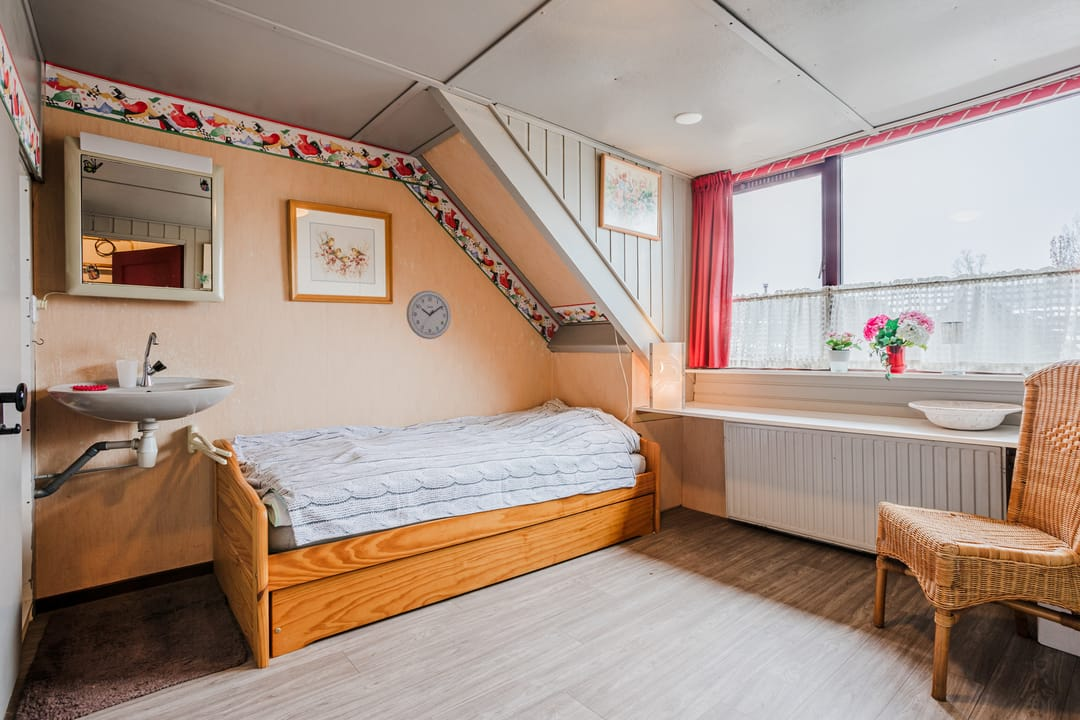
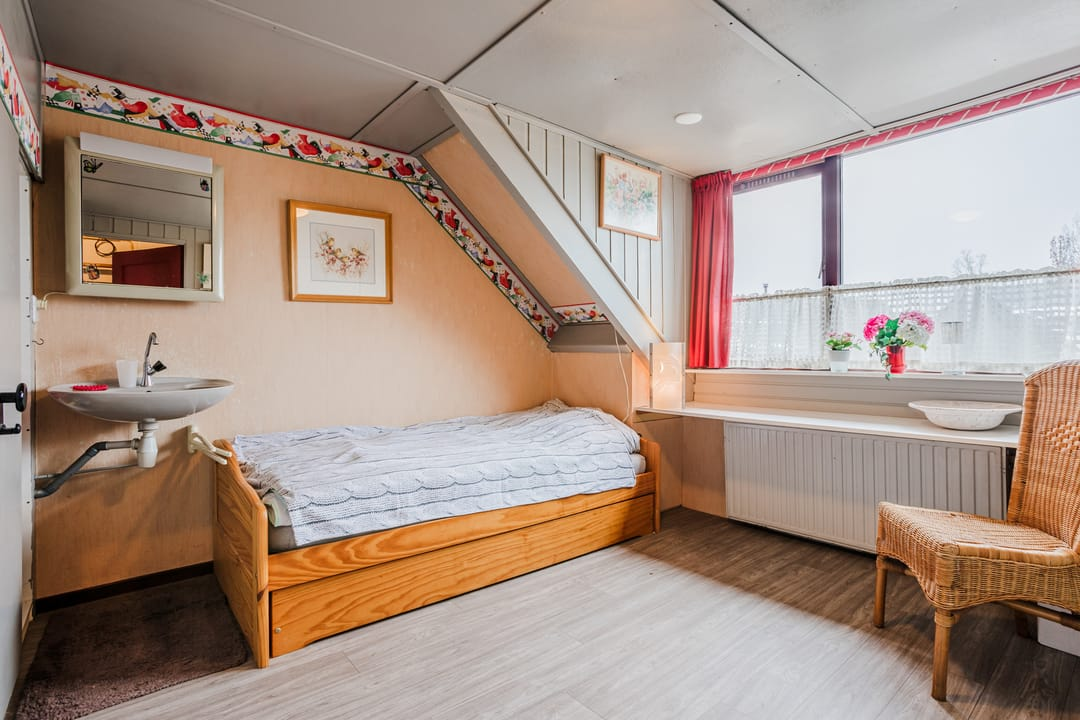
- wall clock (429, 314)
